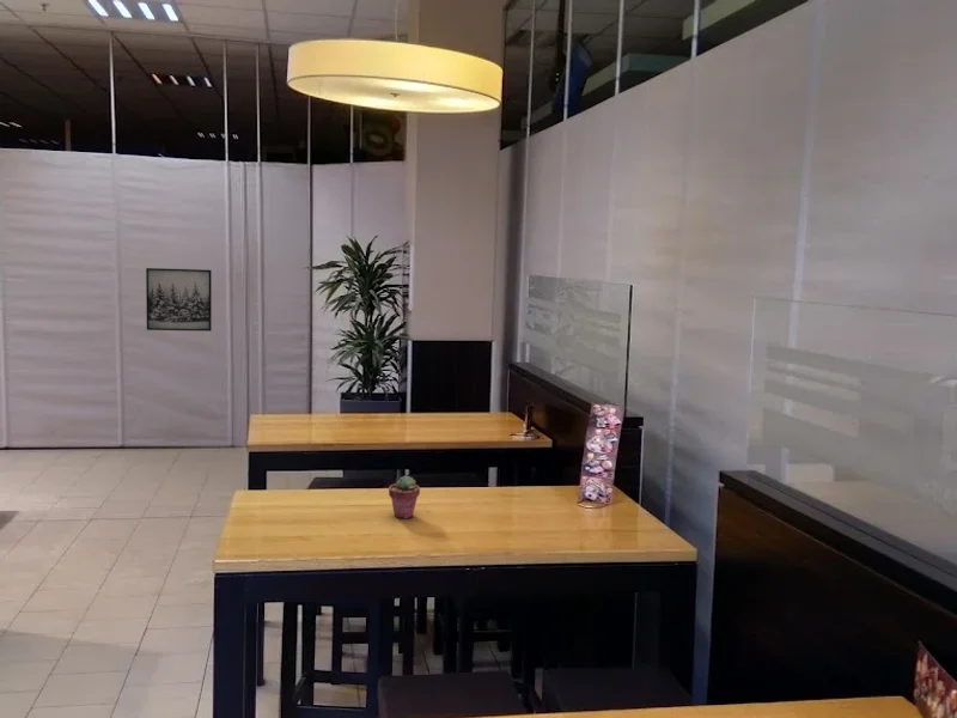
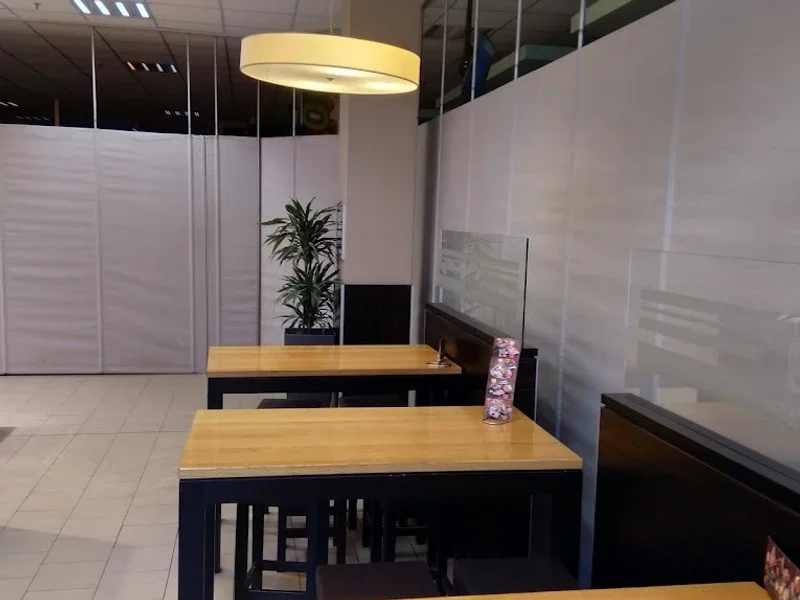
- wall art (178, 299)
- potted succulent (403, 495)
